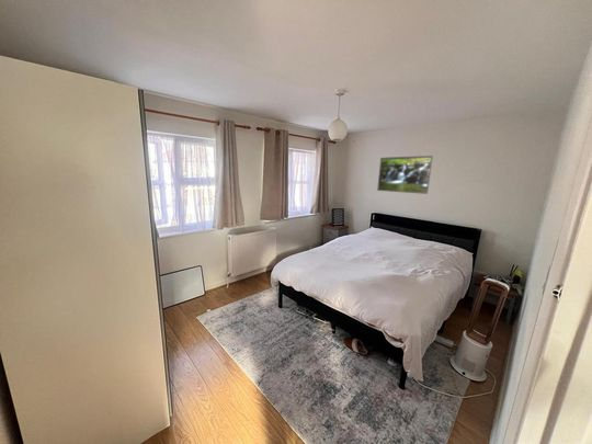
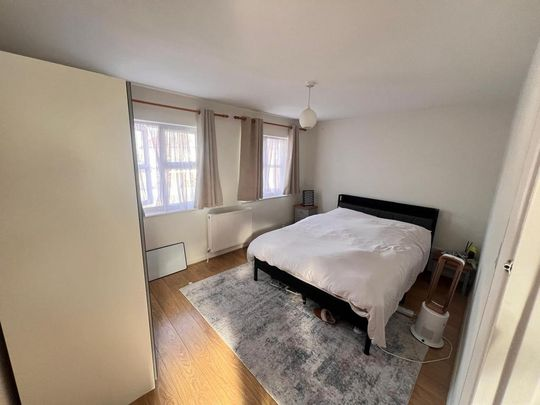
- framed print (402, 174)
